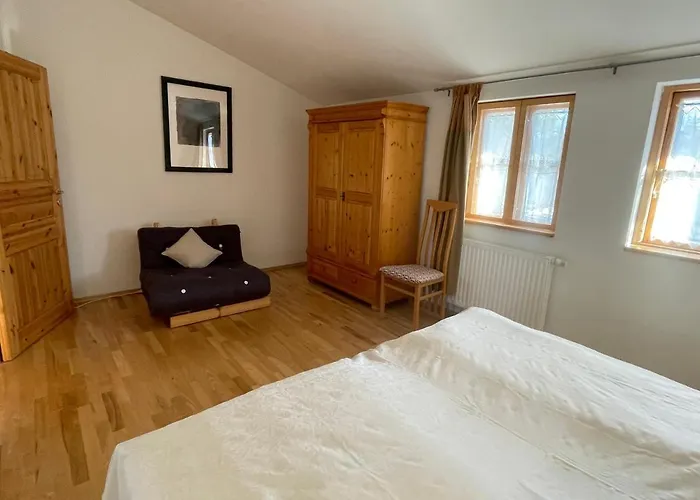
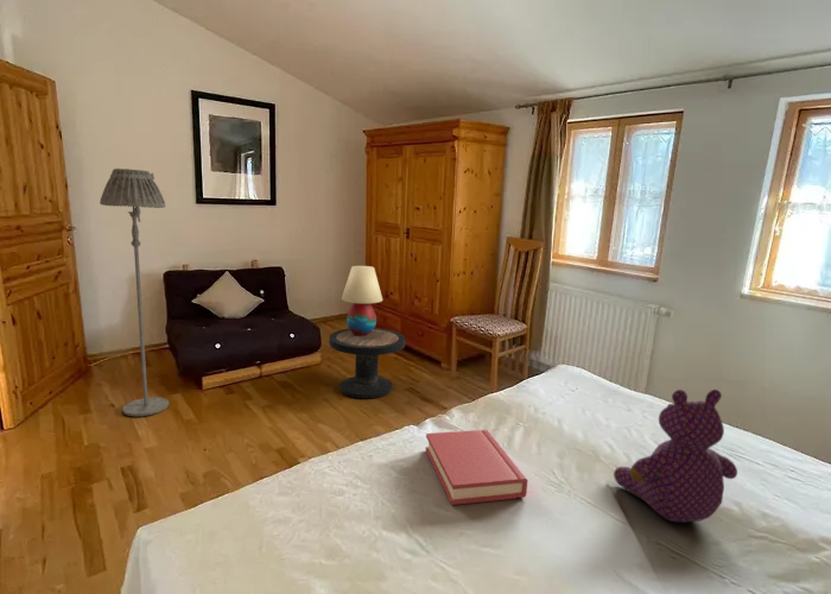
+ side table (367, 362)
+ floor lamp (139, 293)
+ hardback book (471, 462)
+ table lamp (362, 301)
+ teddy bear (672, 444)
